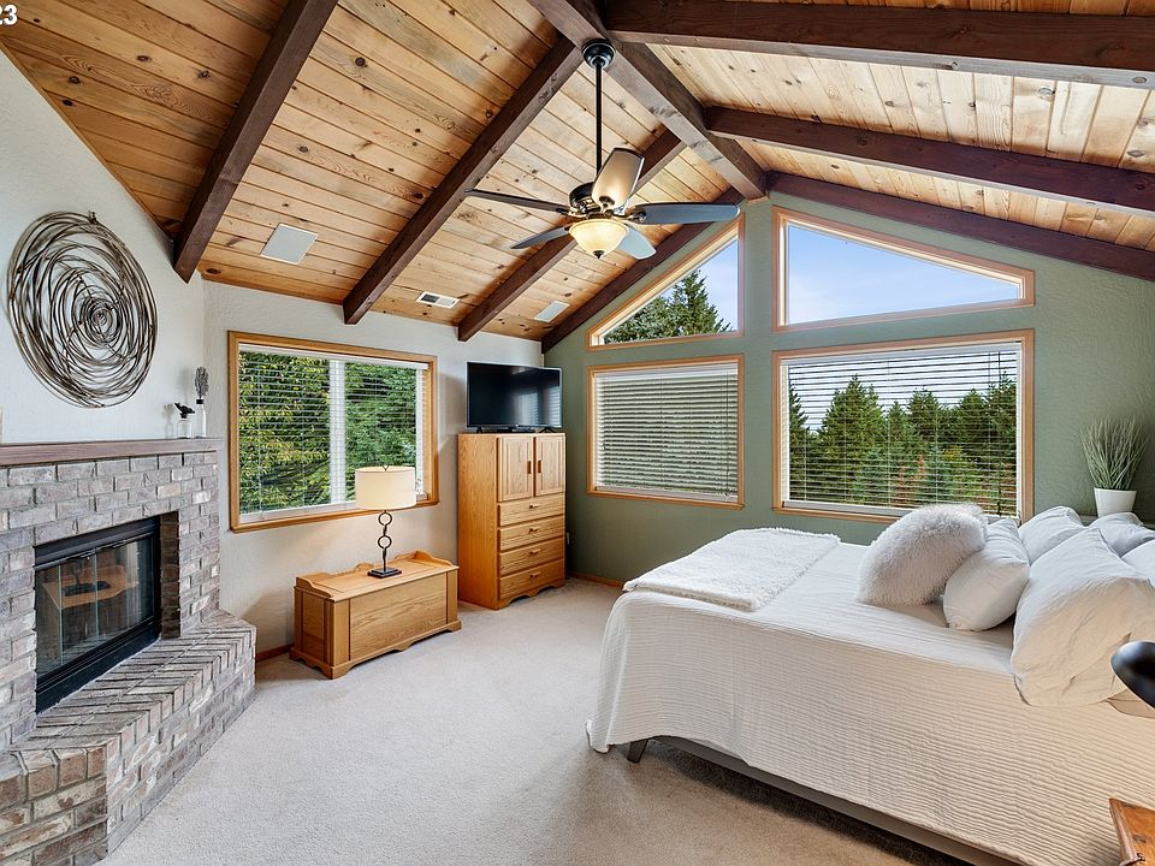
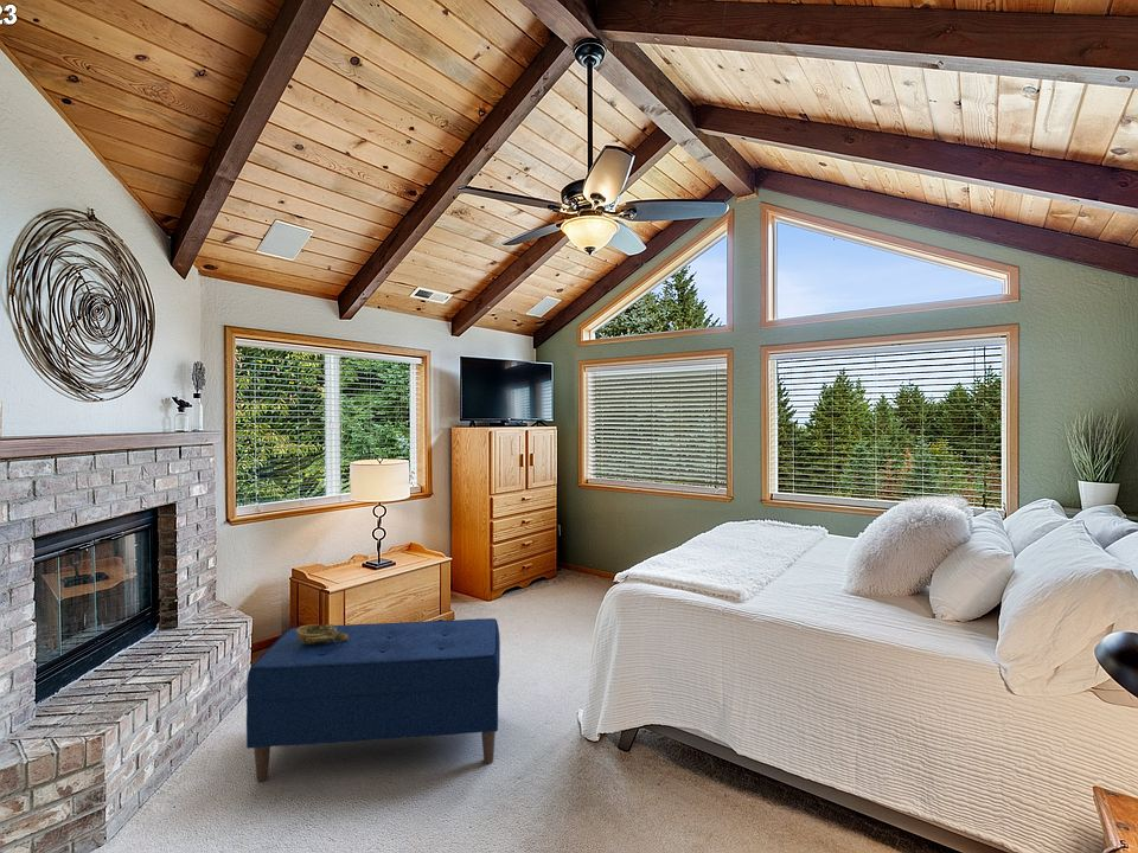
+ bench (386, 692)
+ decorative bowl (322, 633)
